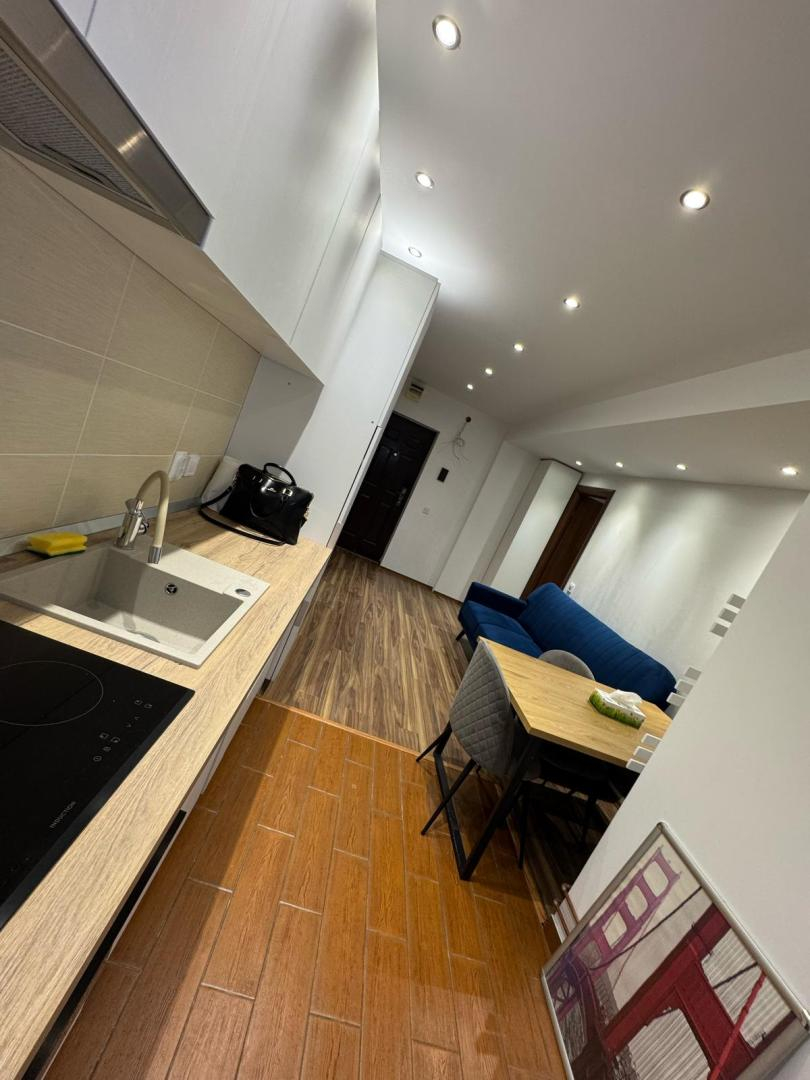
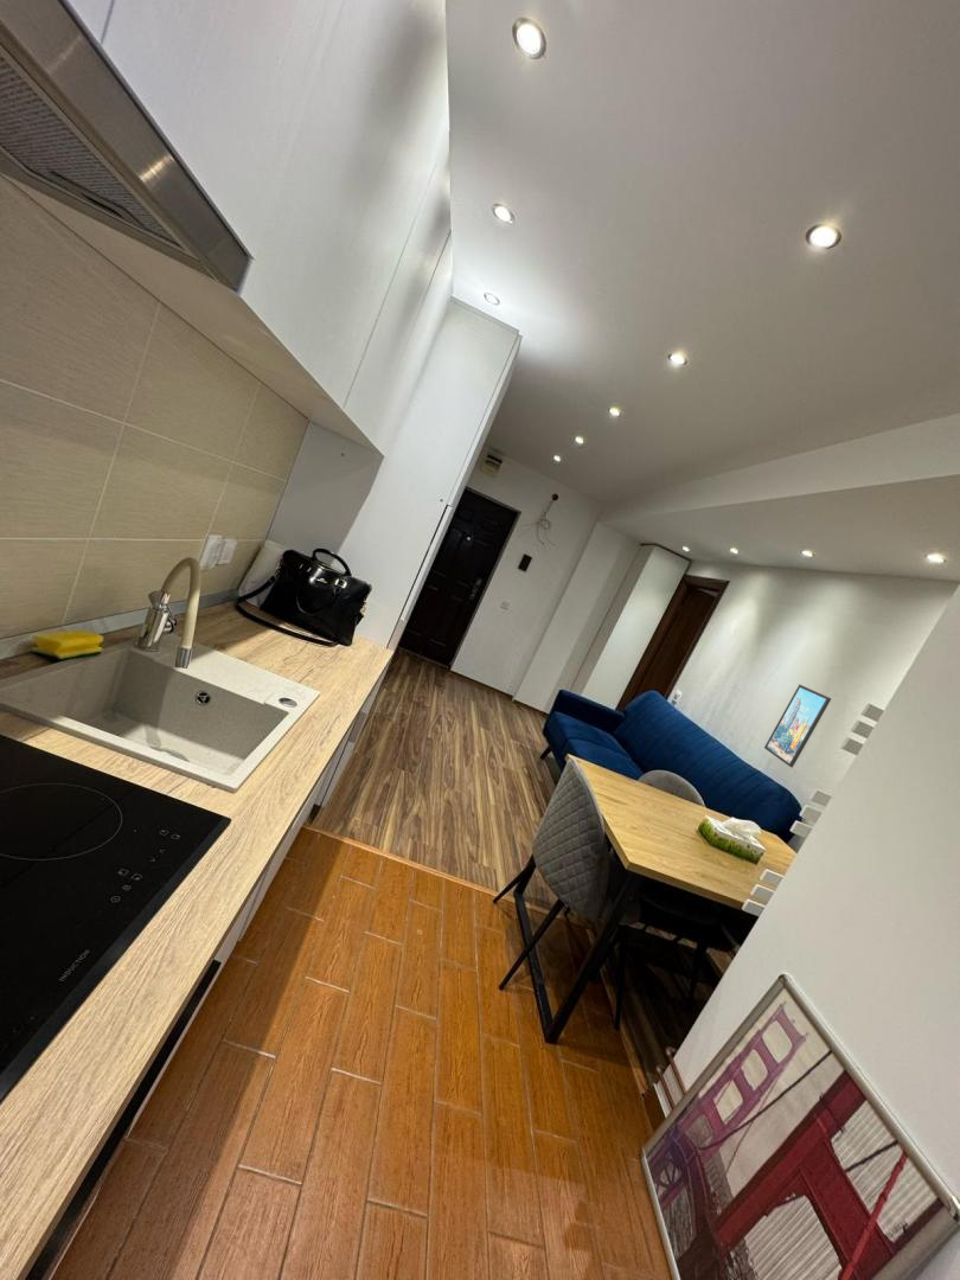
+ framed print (795, 724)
